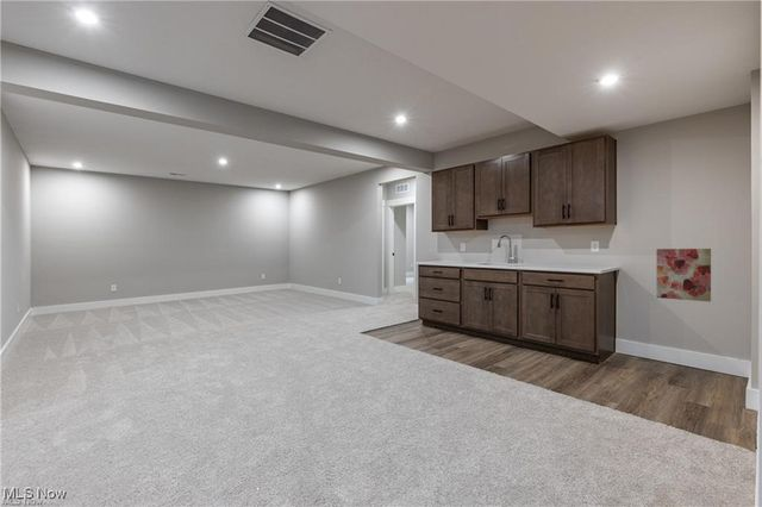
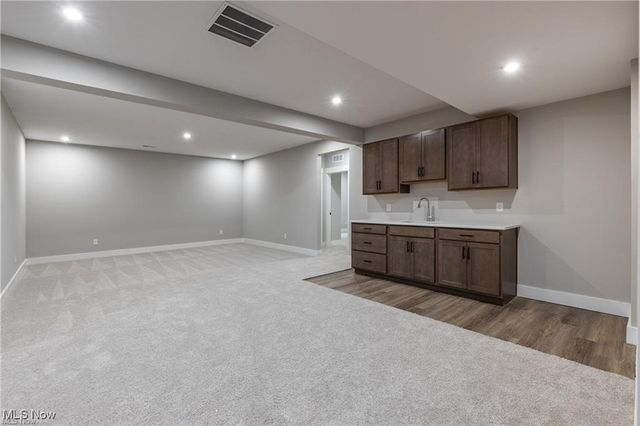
- wall art (682, 274)
